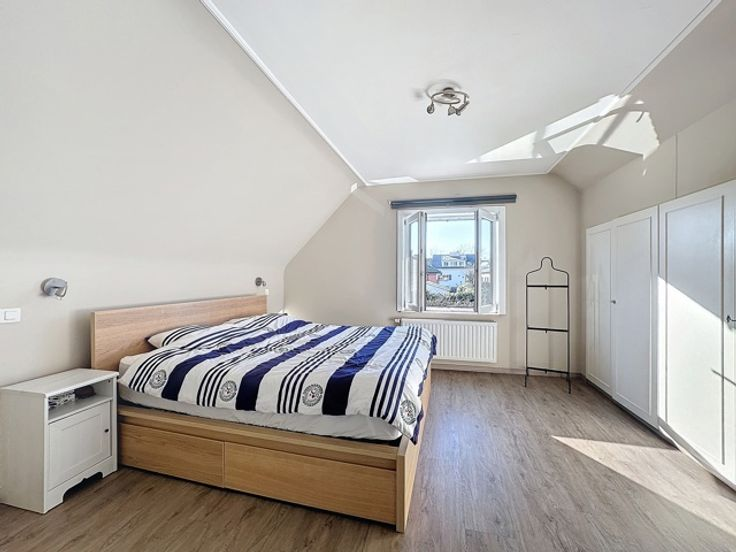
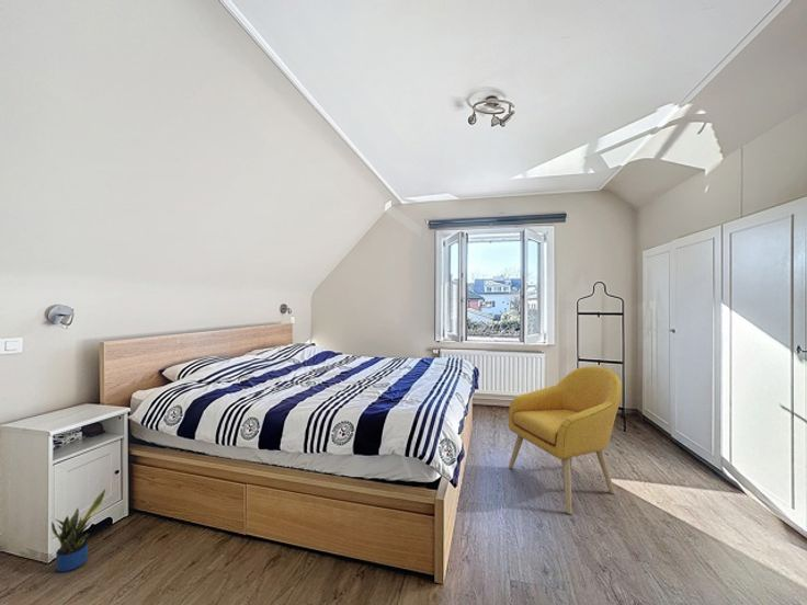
+ armchair (568, 425)
+ potted plant (78, 528)
